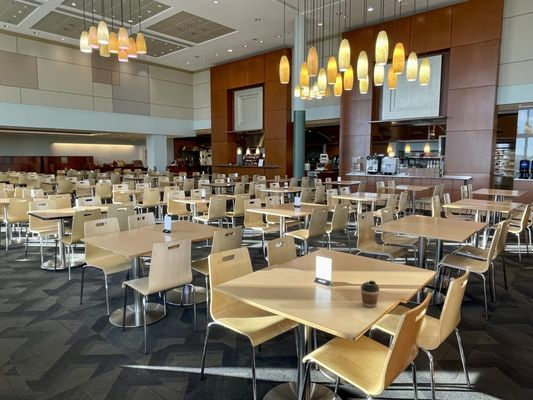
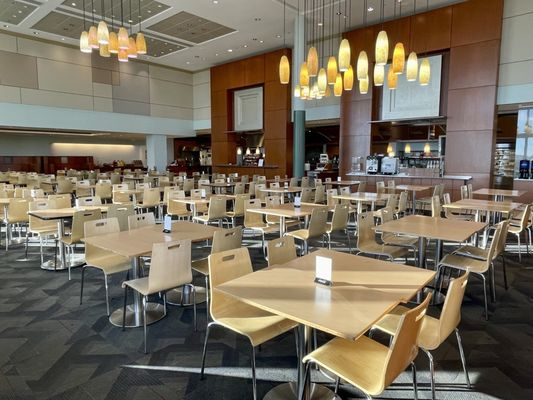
- coffee cup (369, 293)
